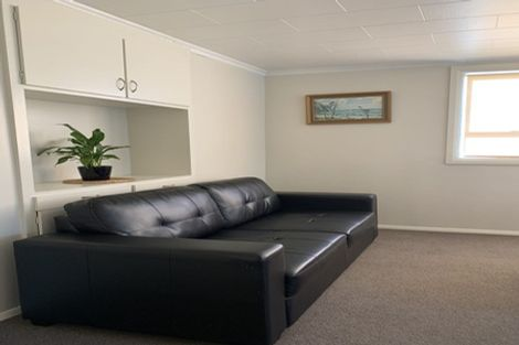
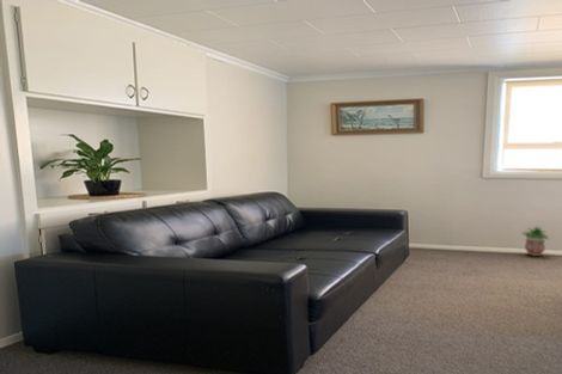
+ potted plant (534, 239)
